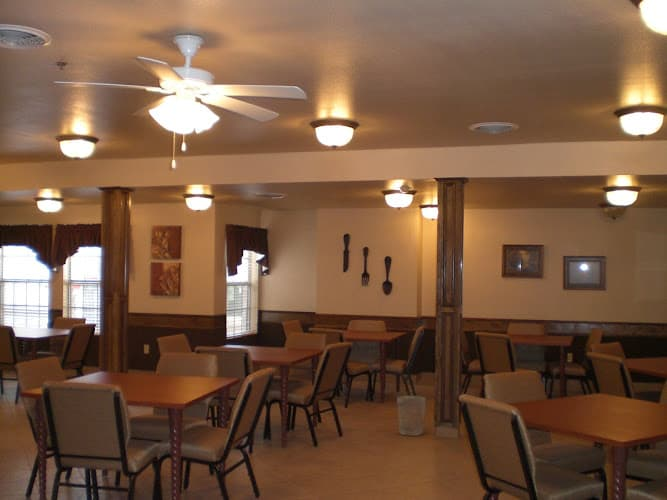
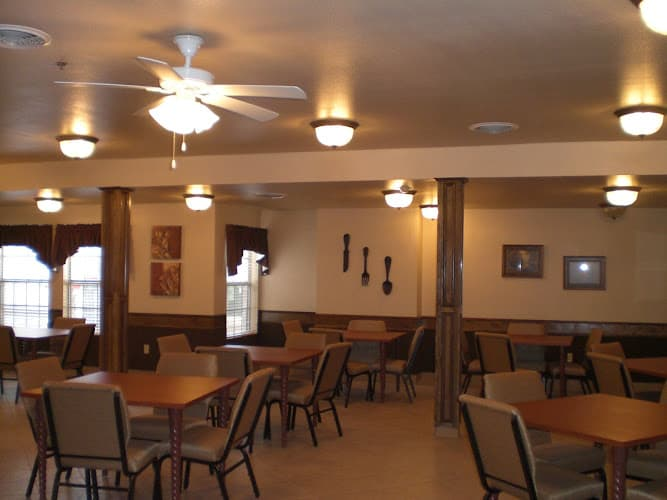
- wastebasket (411, 415)
